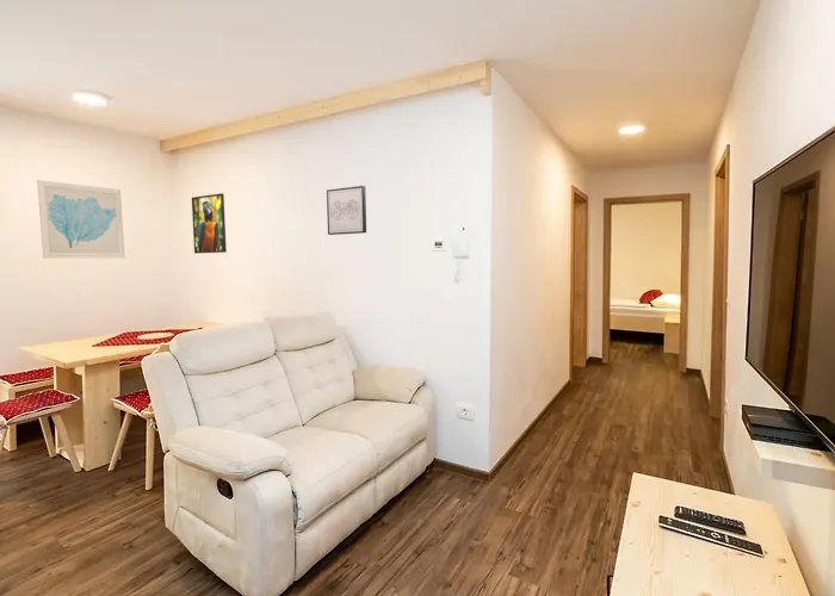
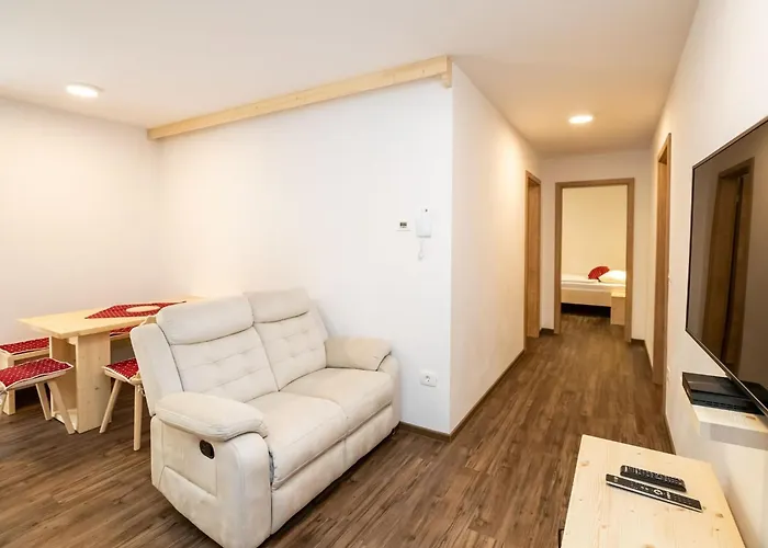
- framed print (208, 224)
- wall art (346, 211)
- wall art (84, 222)
